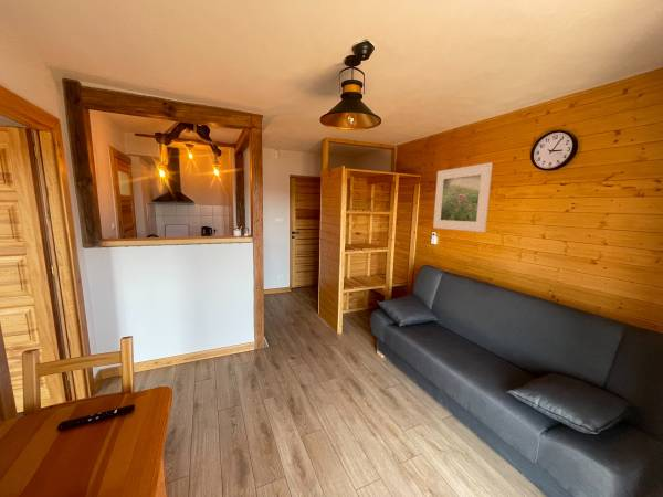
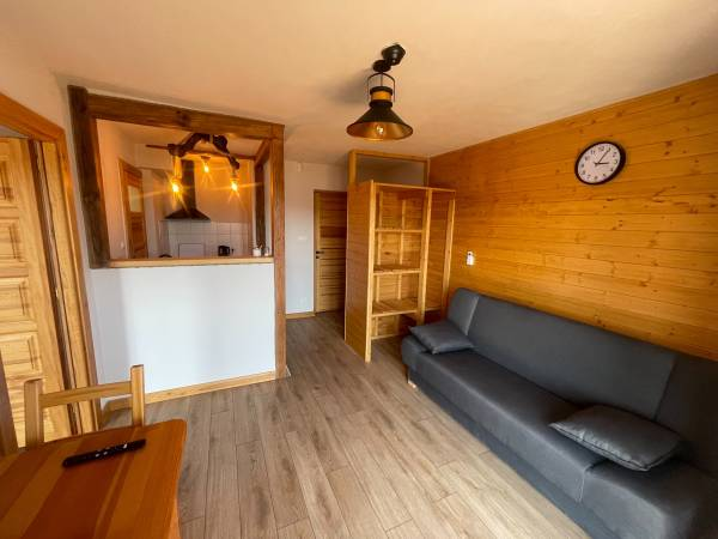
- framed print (459, 199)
